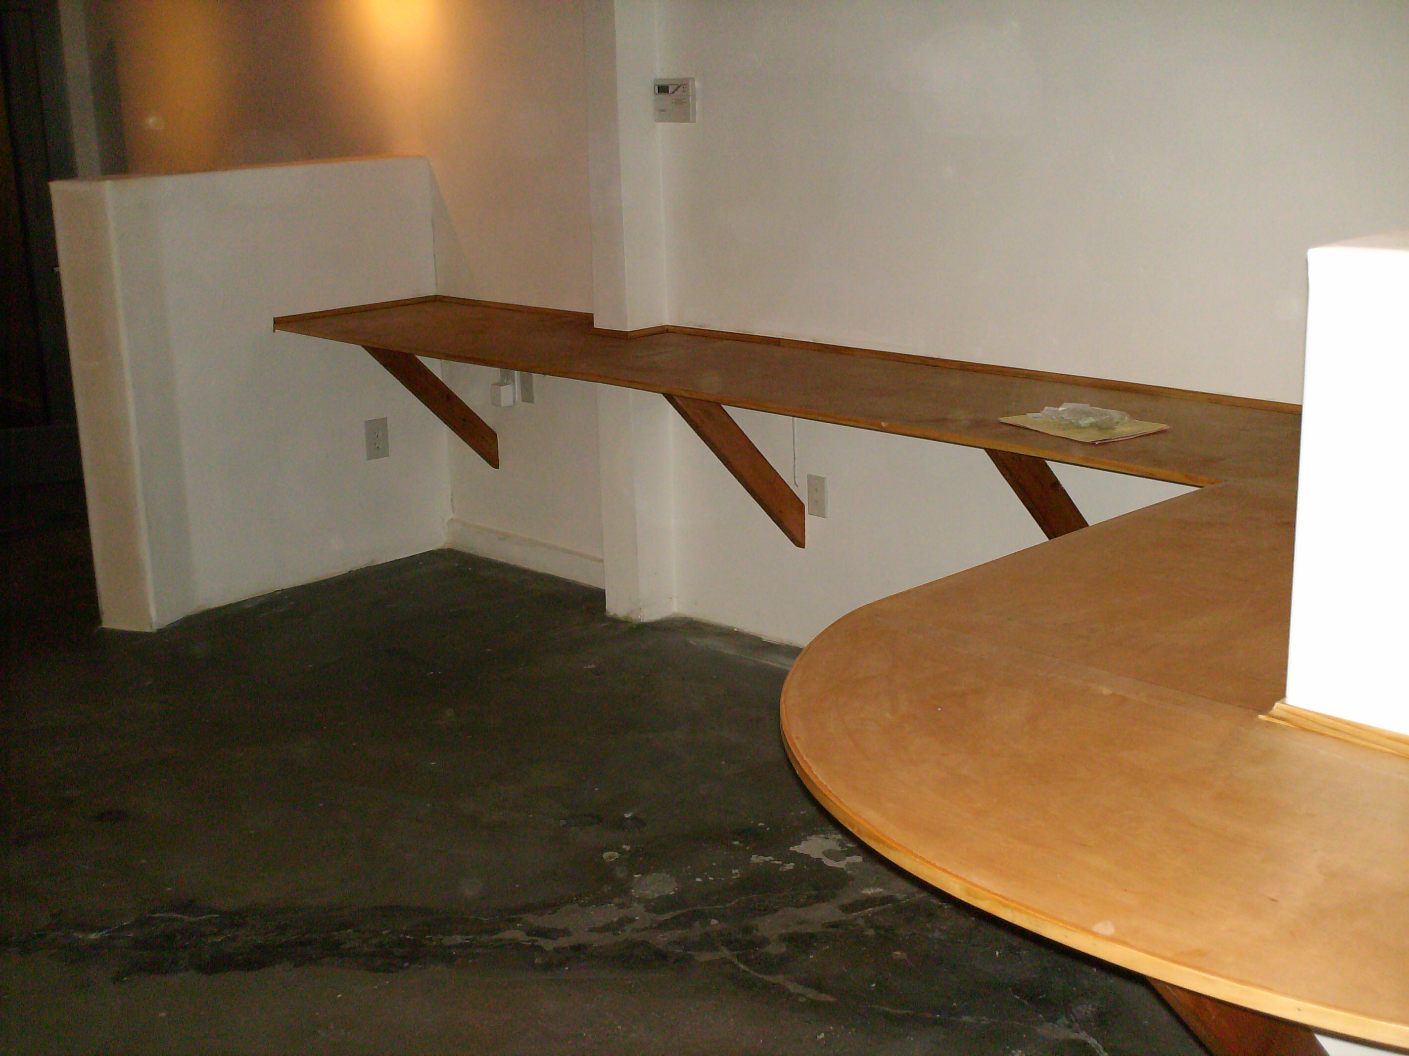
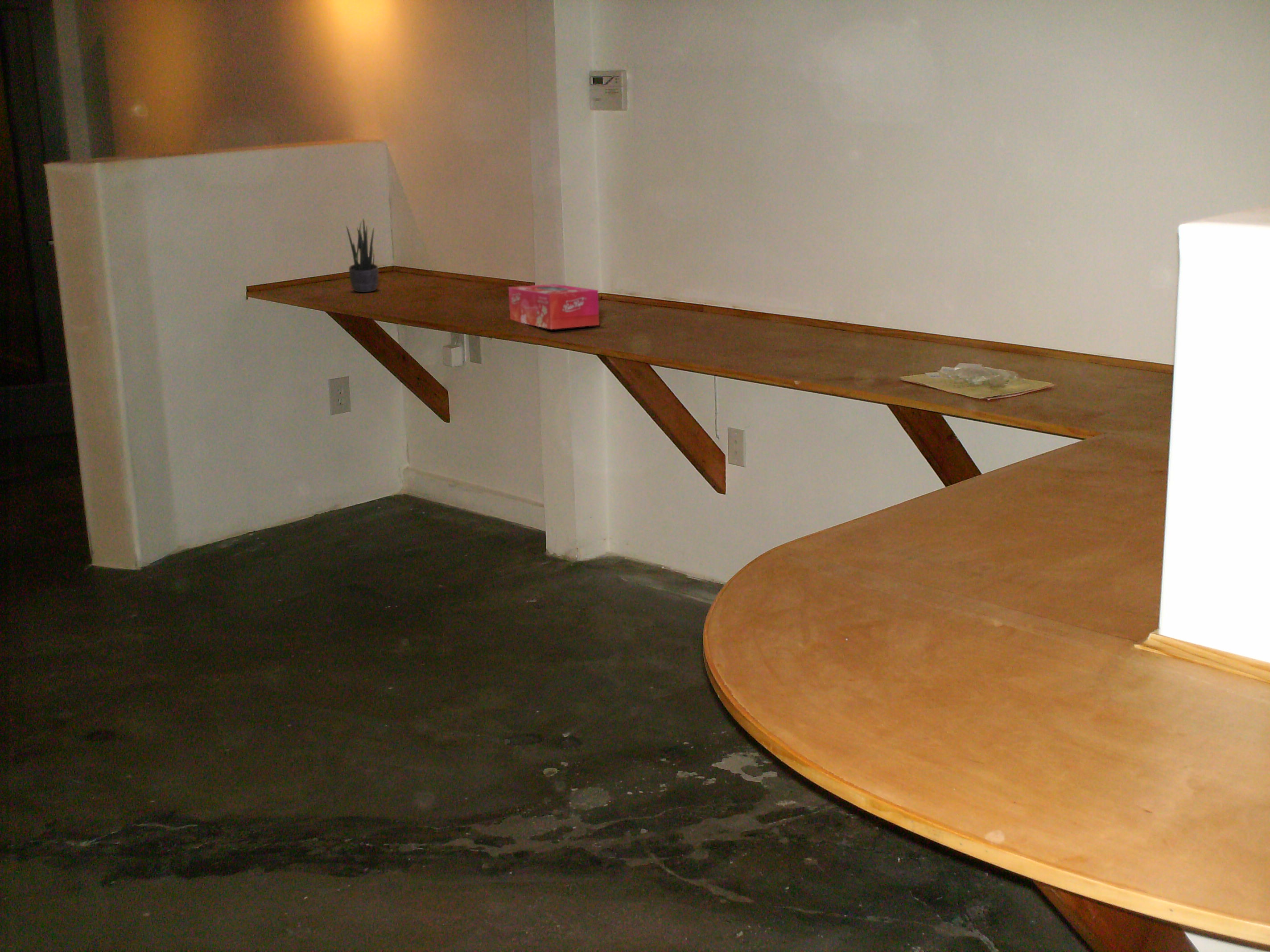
+ potted plant (362, 255)
+ tissue box (553, 305)
